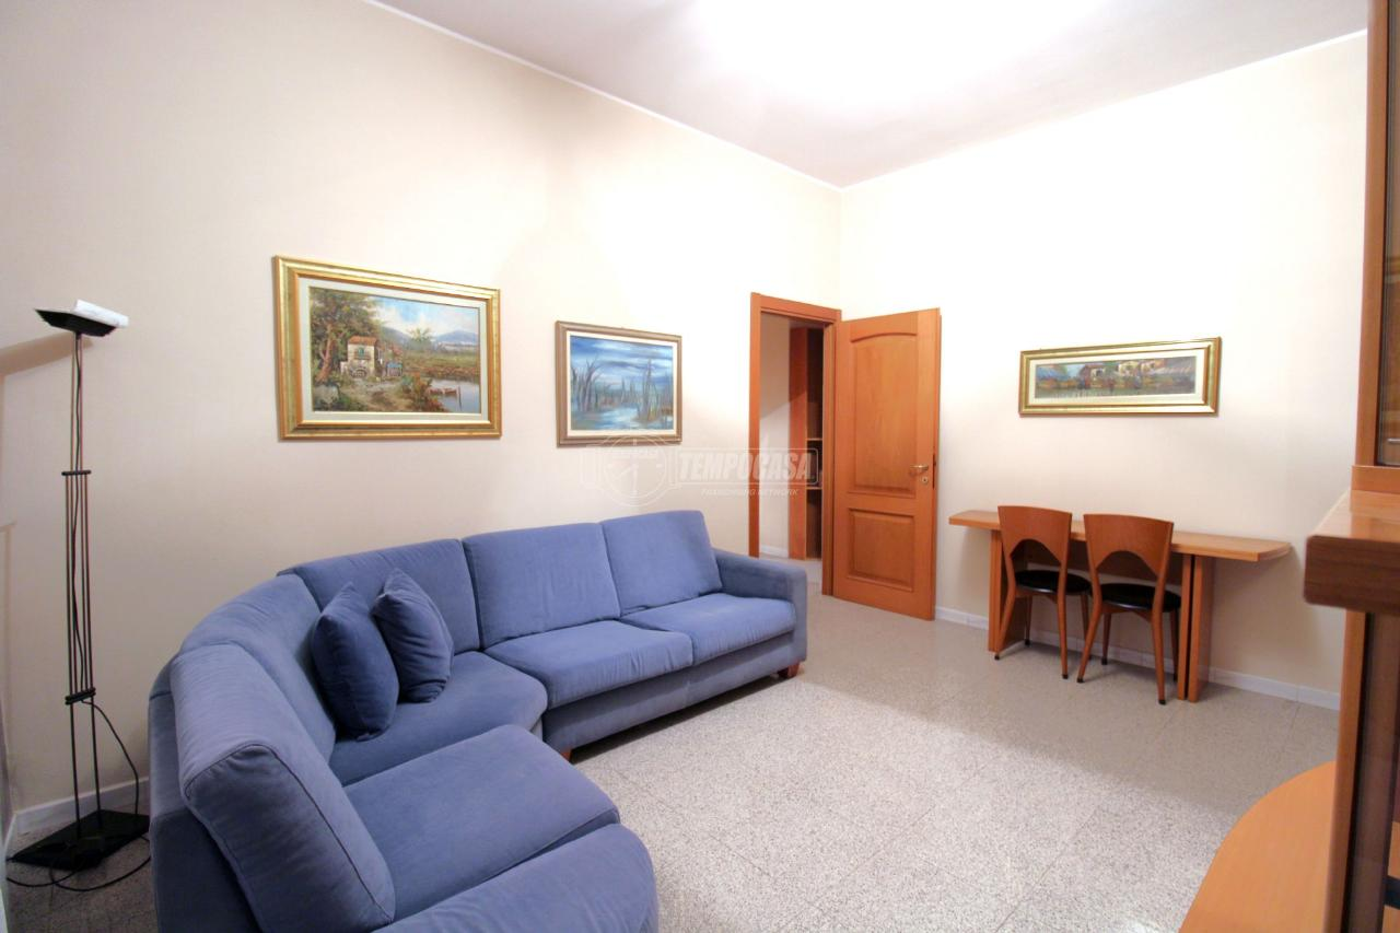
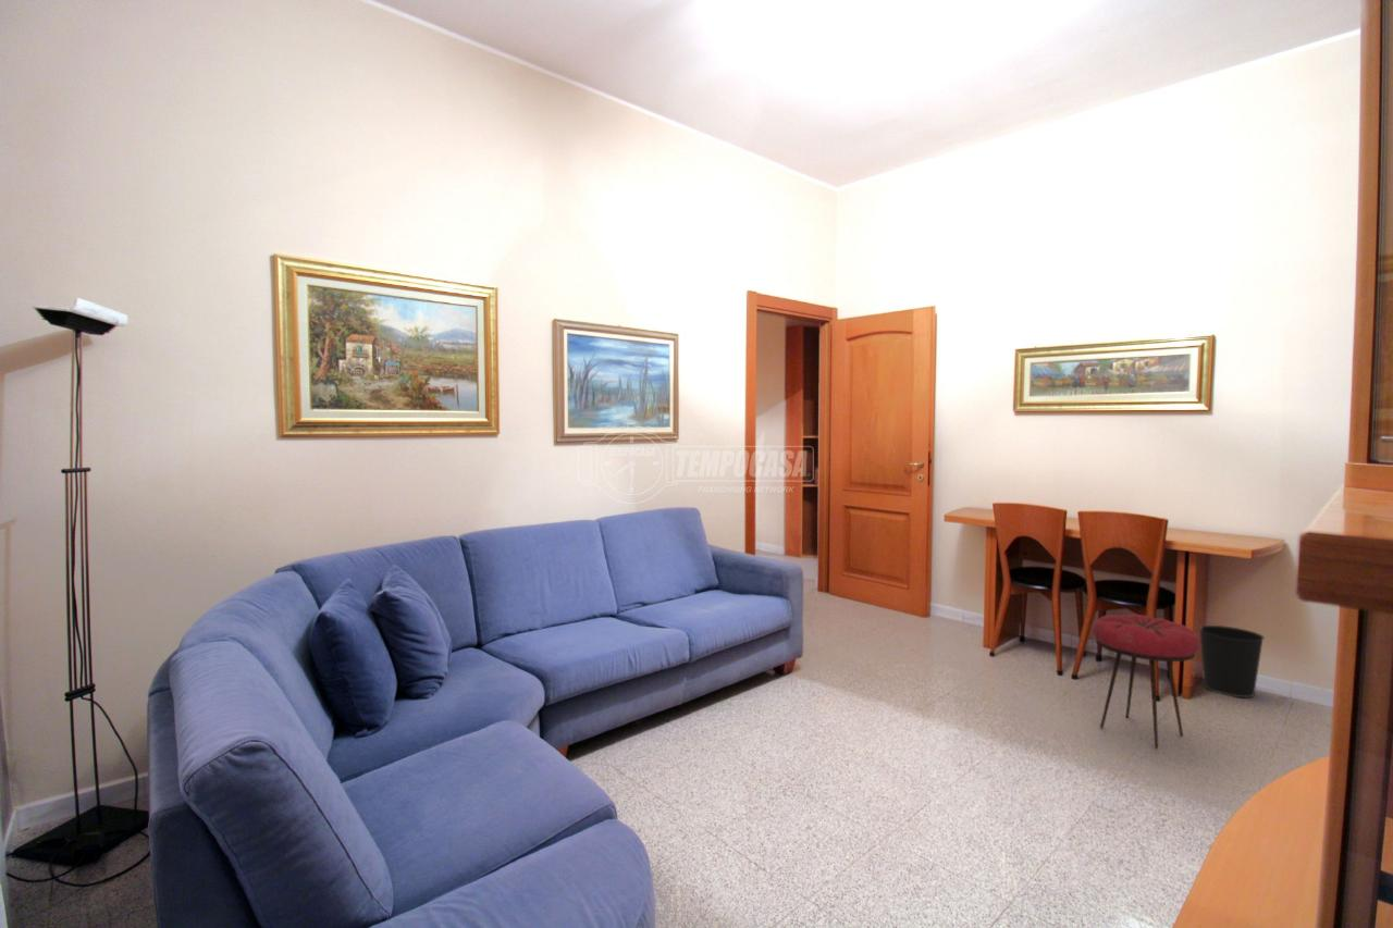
+ stool (1150, 677)
+ wastebasket (1230, 660)
